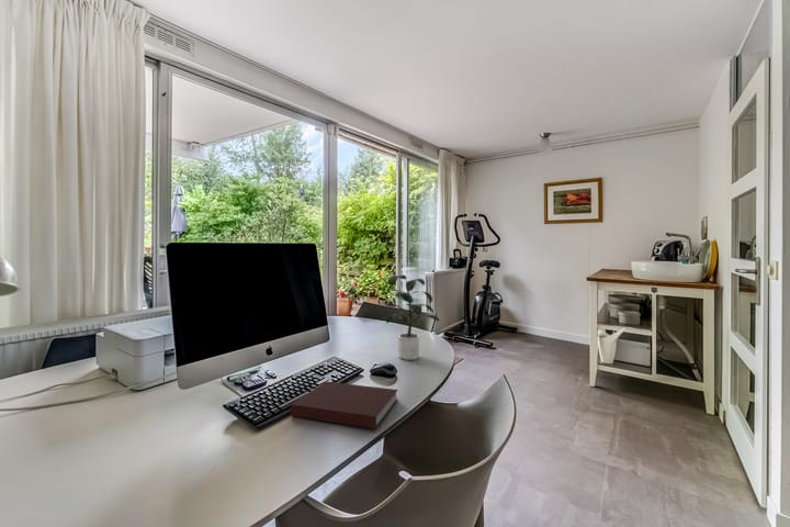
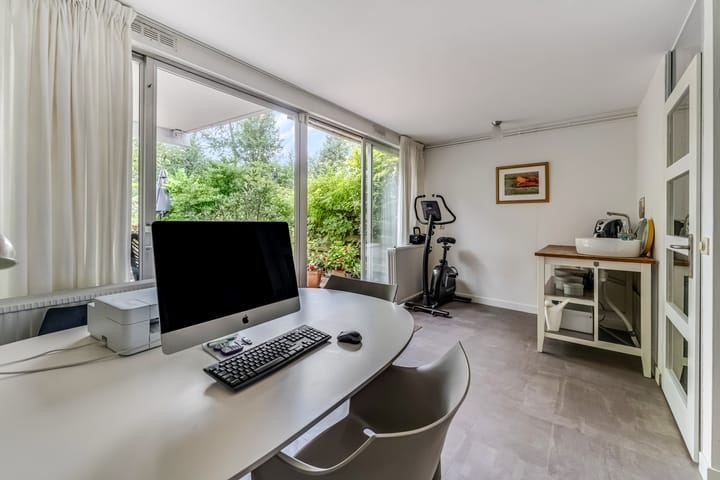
- notebook (347, 402)
- potted plant (416, 313)
